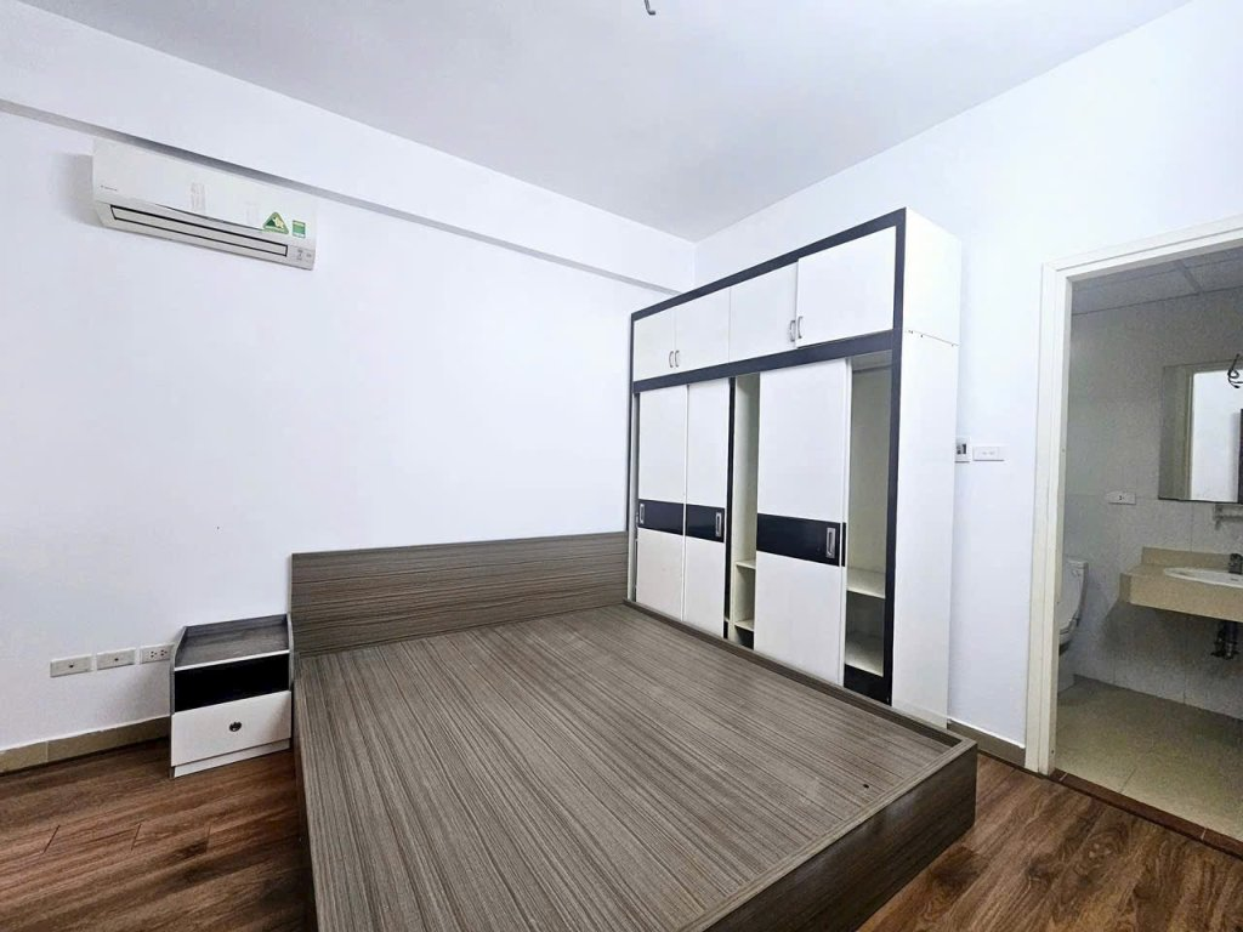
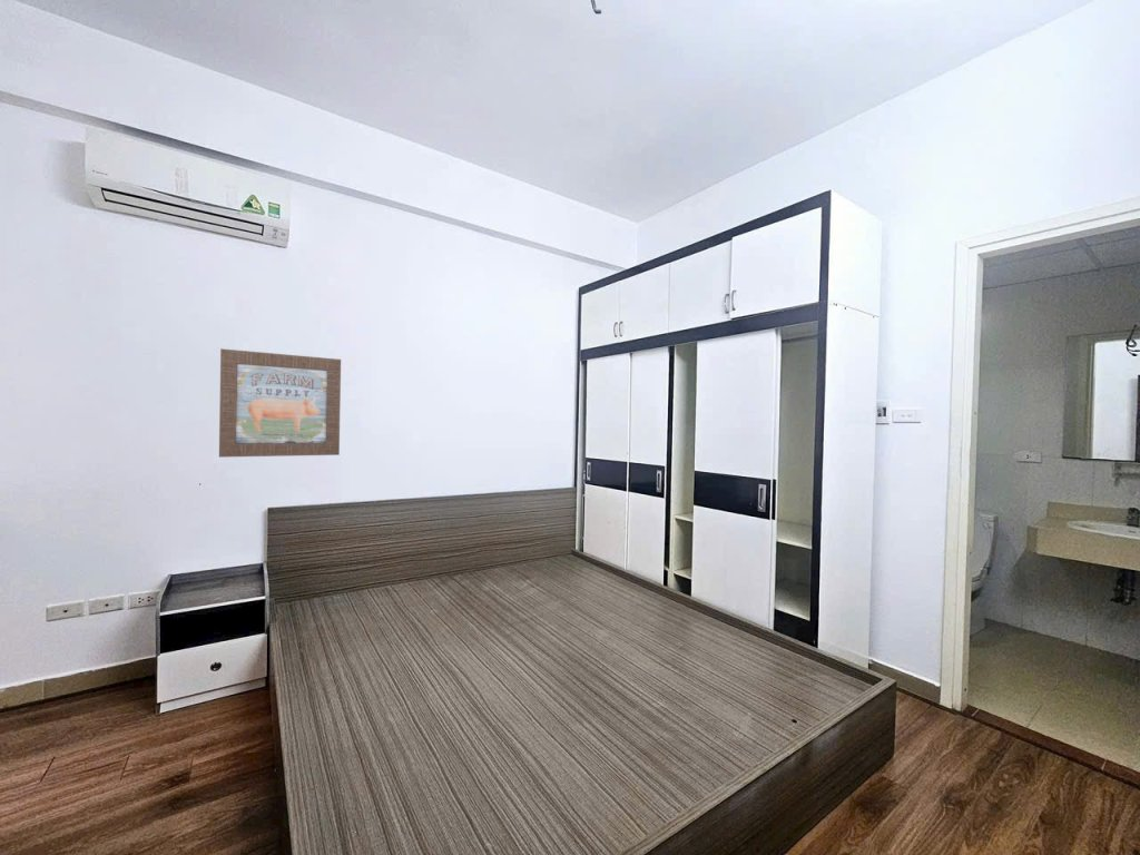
+ wall art (283, 405)
